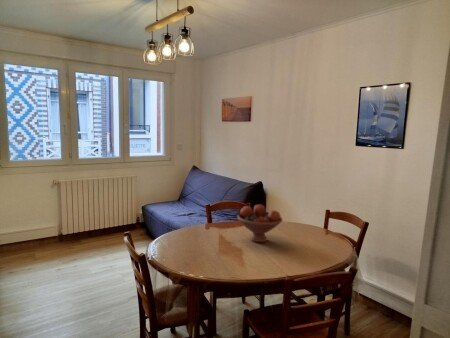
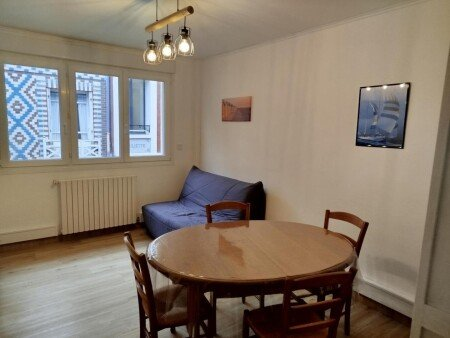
- fruit bowl (259, 224)
